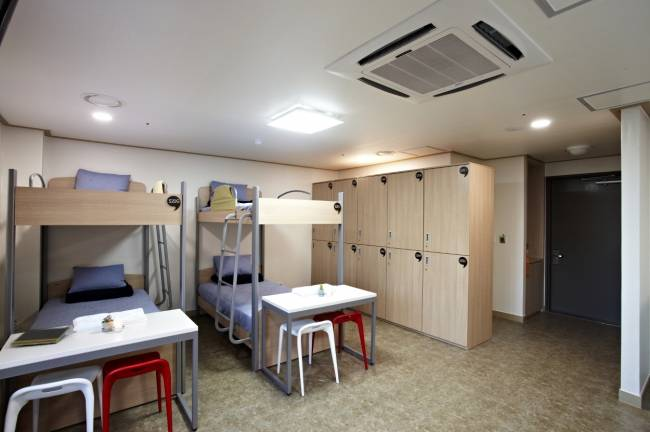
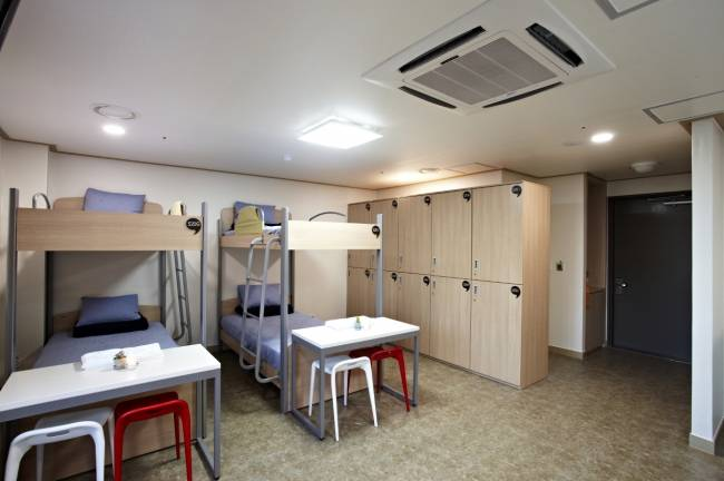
- notepad (41, 336)
